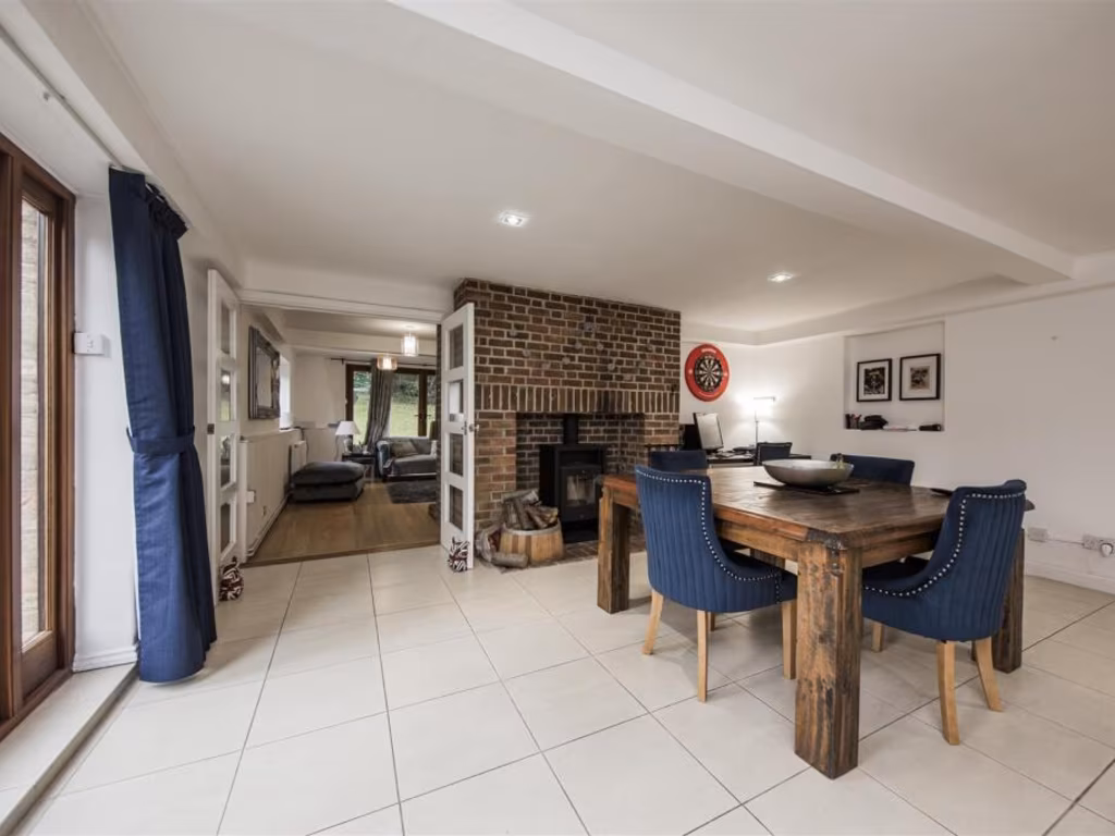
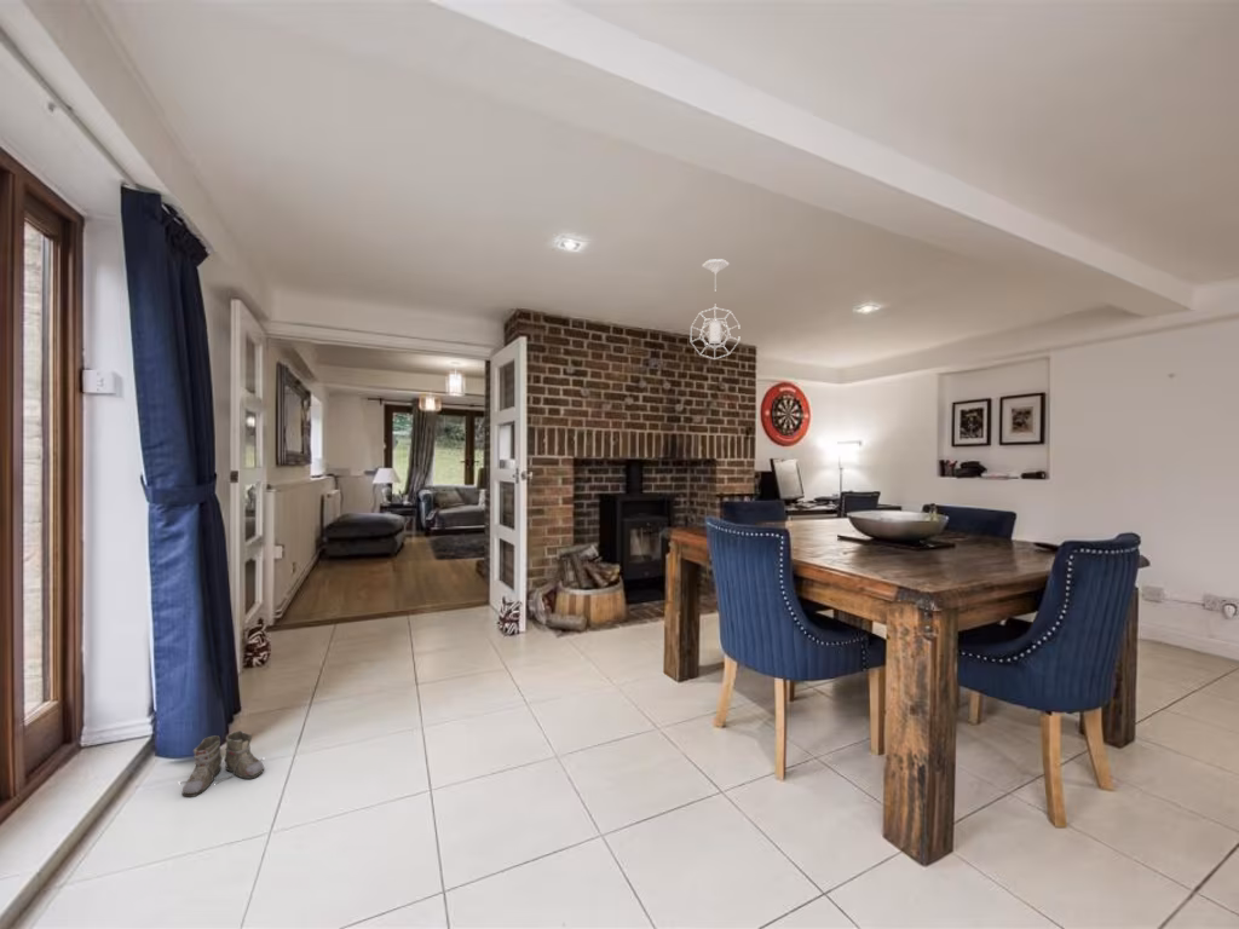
+ pendant light (715, 311)
+ boots (220, 760)
